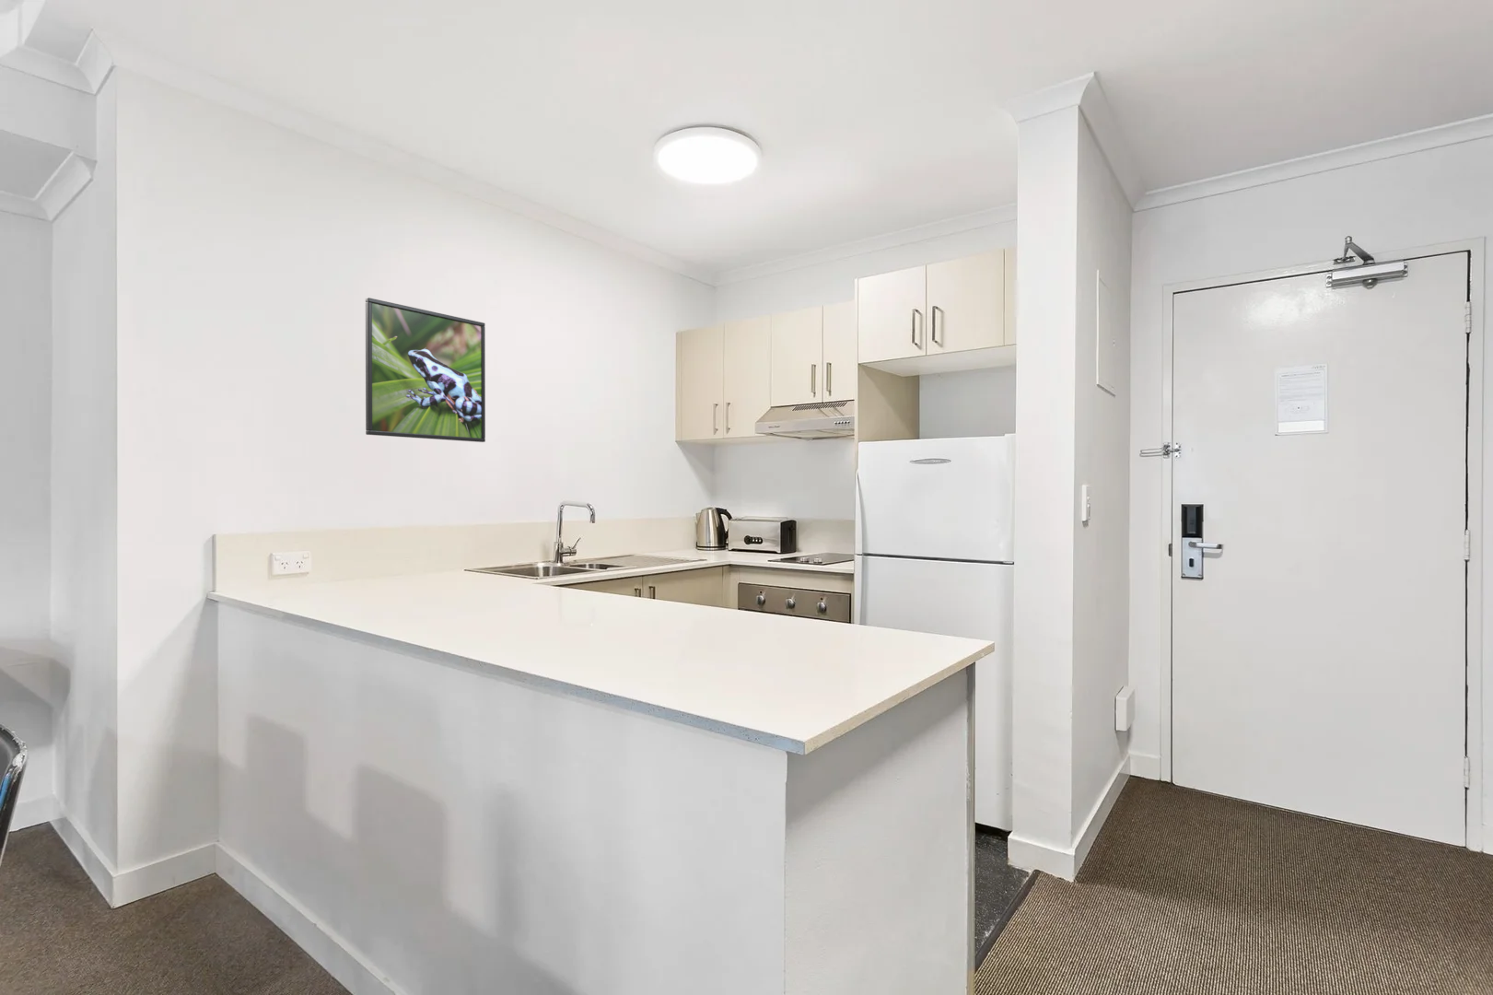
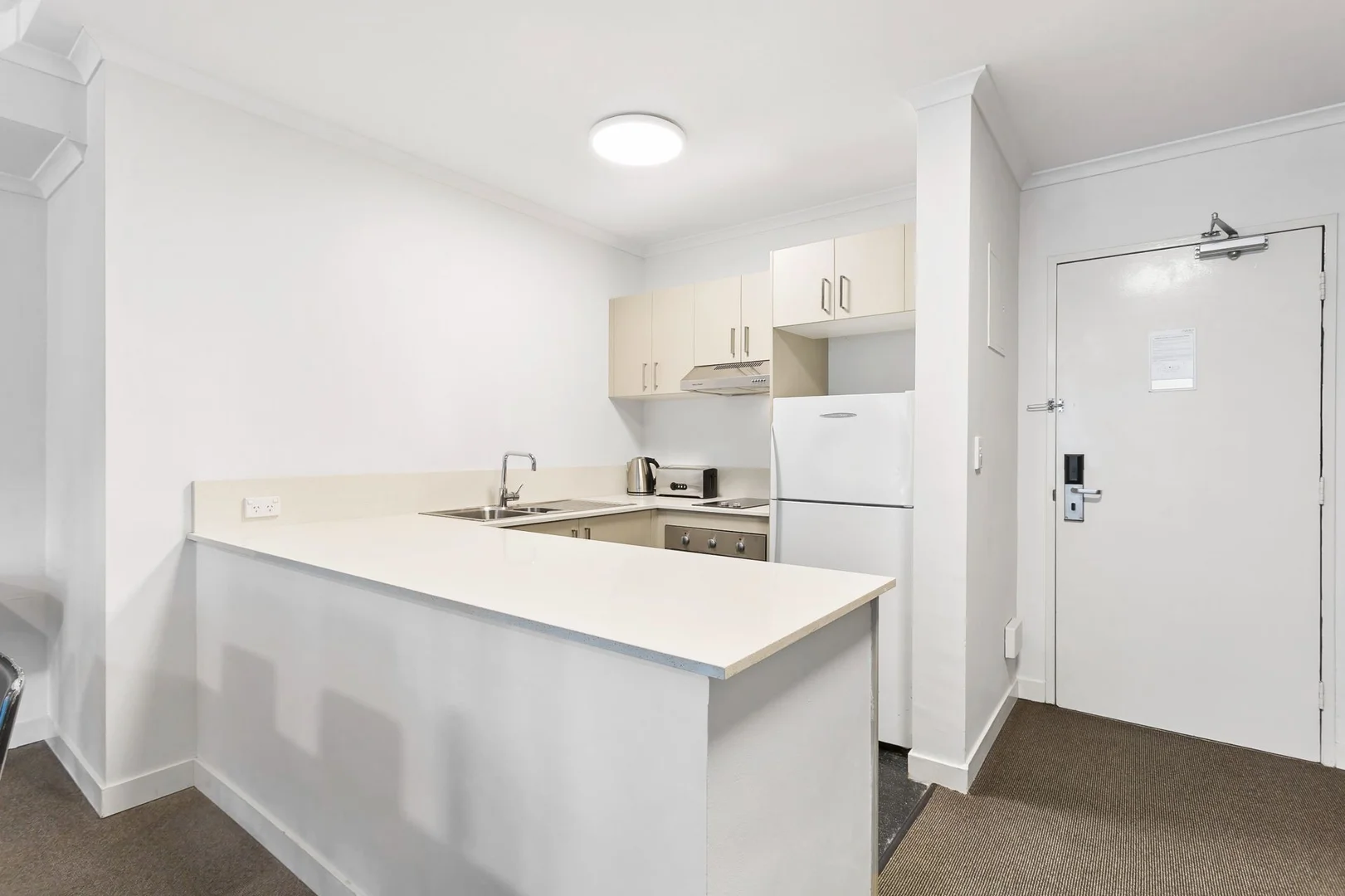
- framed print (430, 375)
